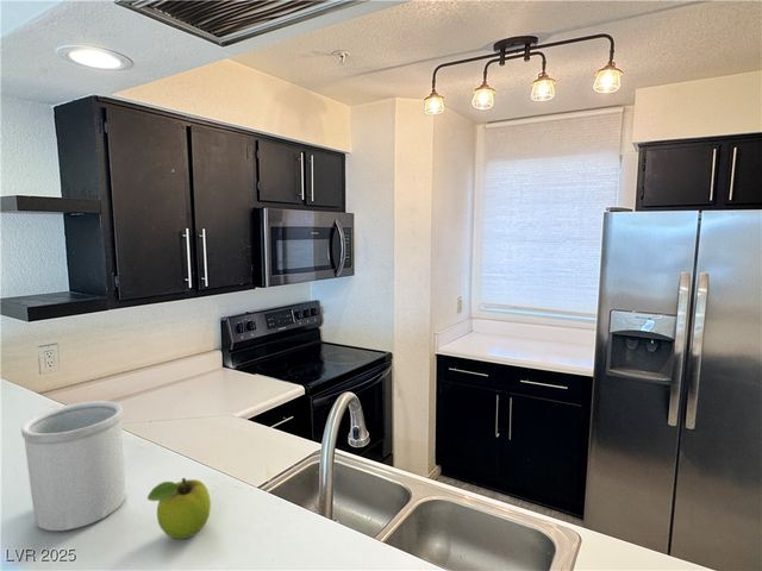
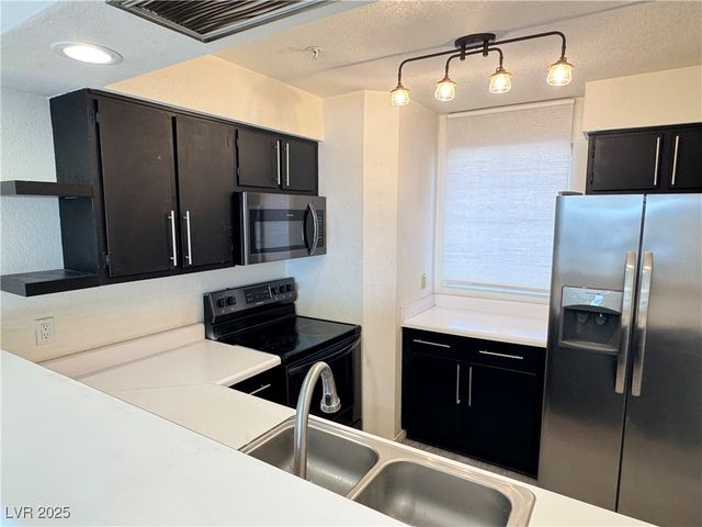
- fruit (180, 506)
- utensil holder (77, 462)
